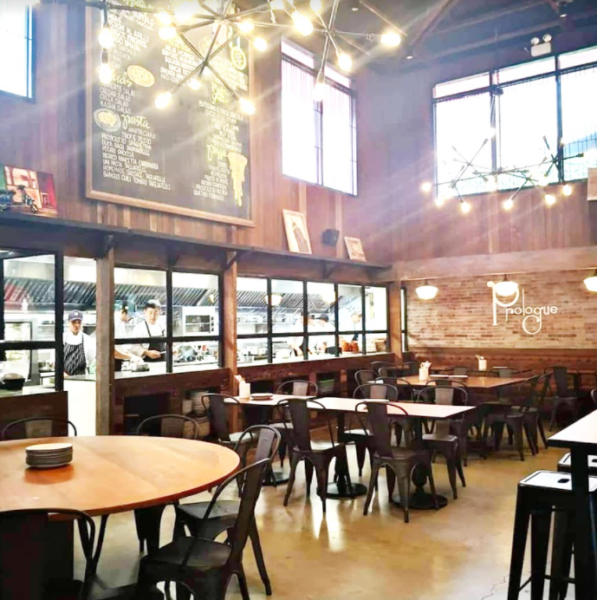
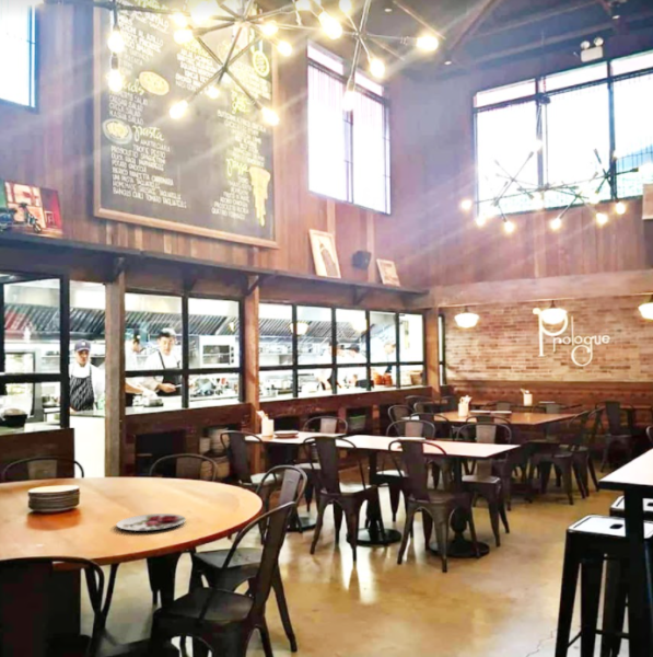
+ plate (151, 520)
